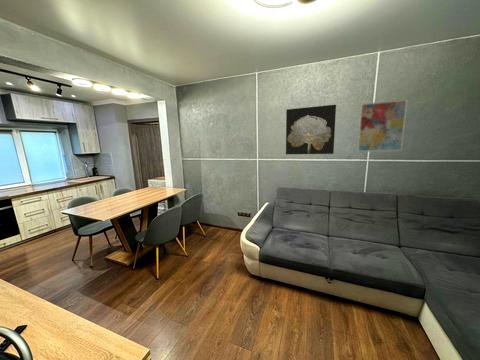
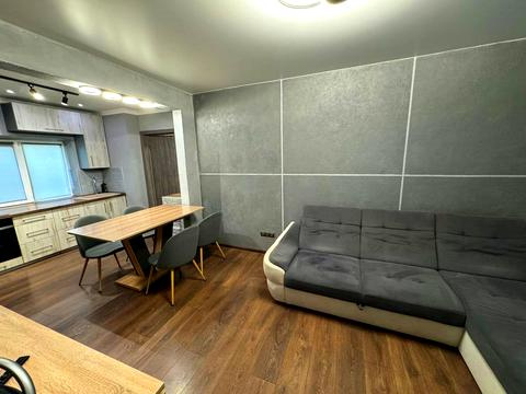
- wall art (380, 127)
- wall art (309, 131)
